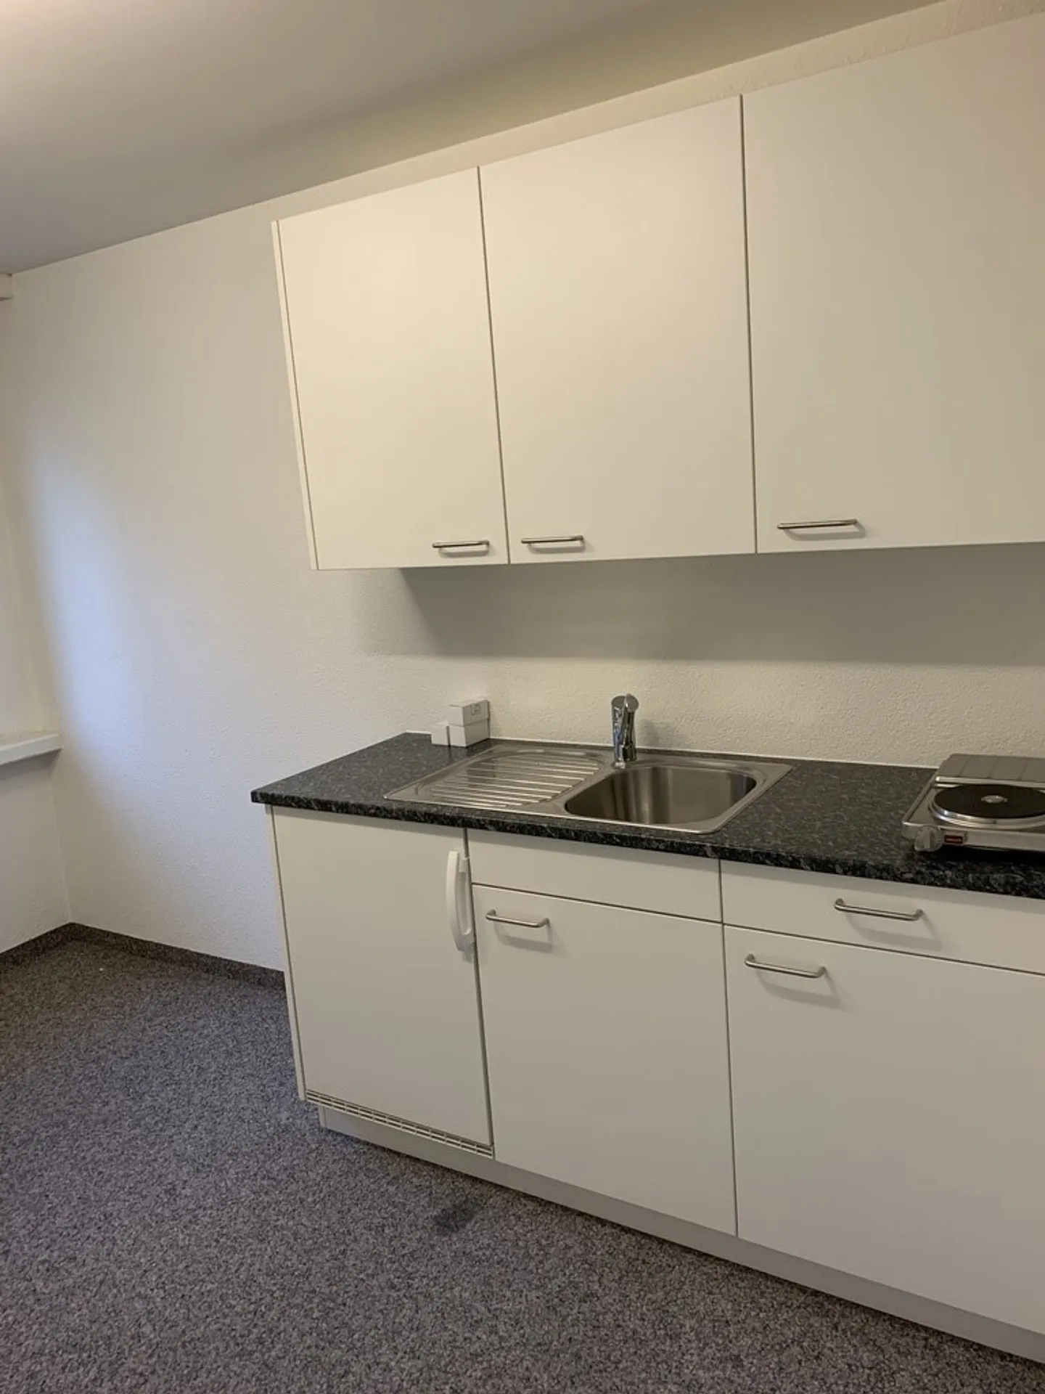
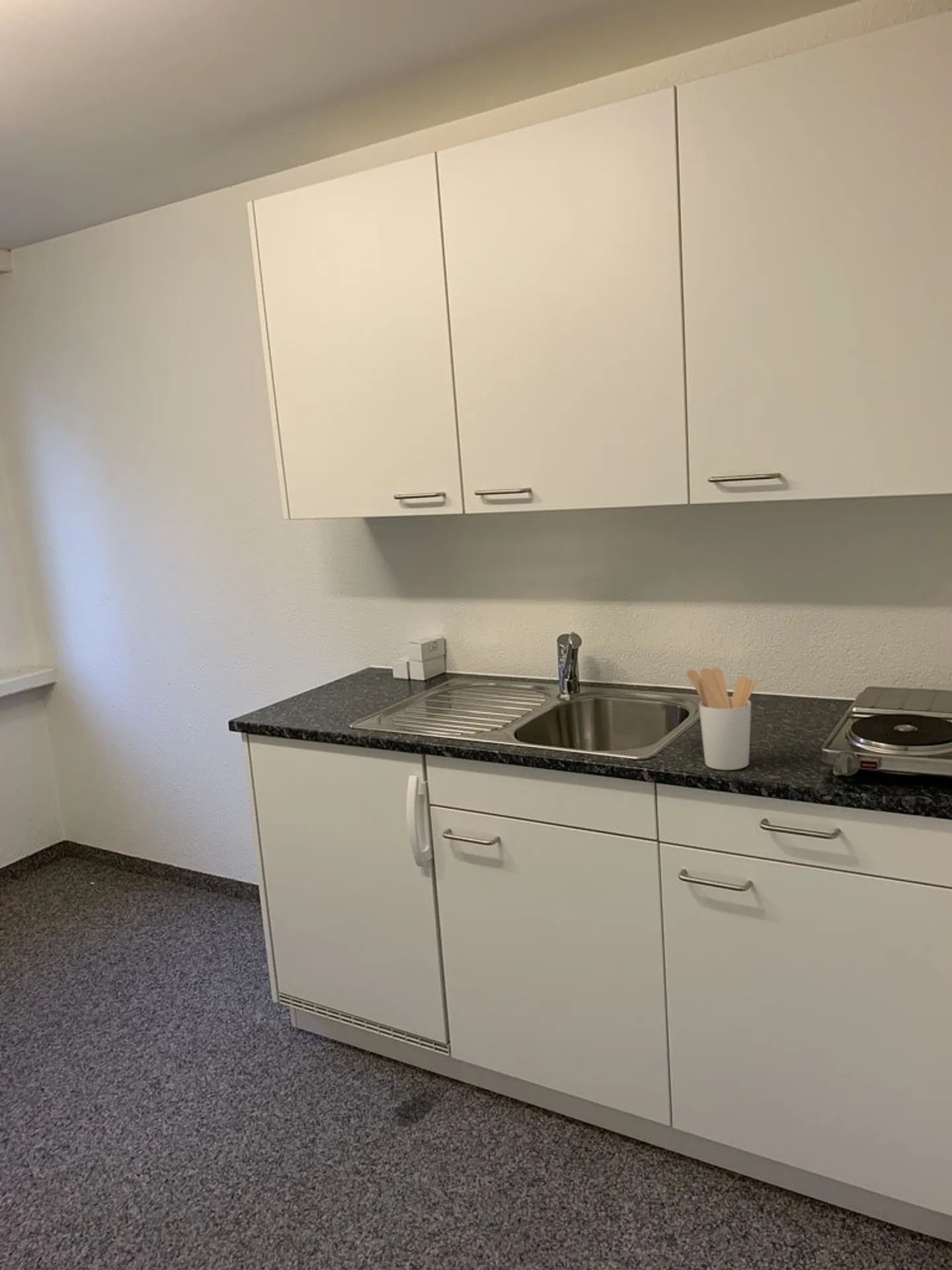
+ utensil holder (719, 715)
